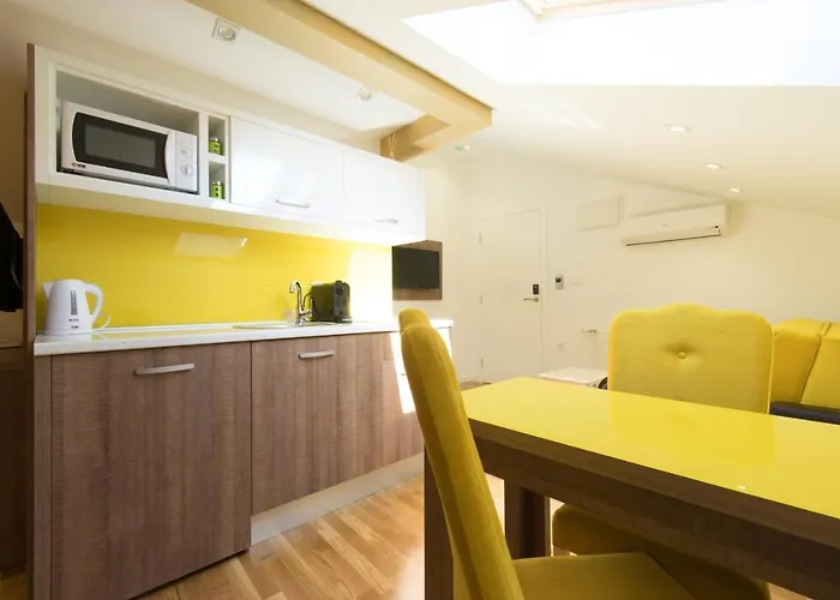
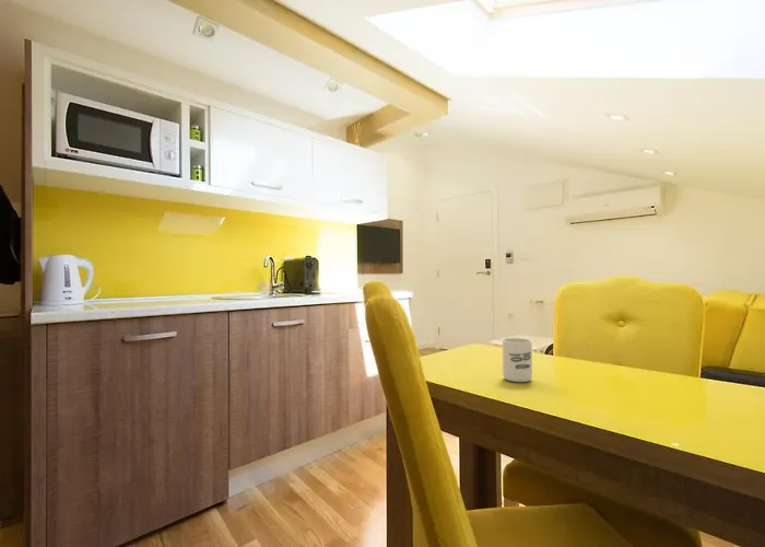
+ cup (517, 359)
